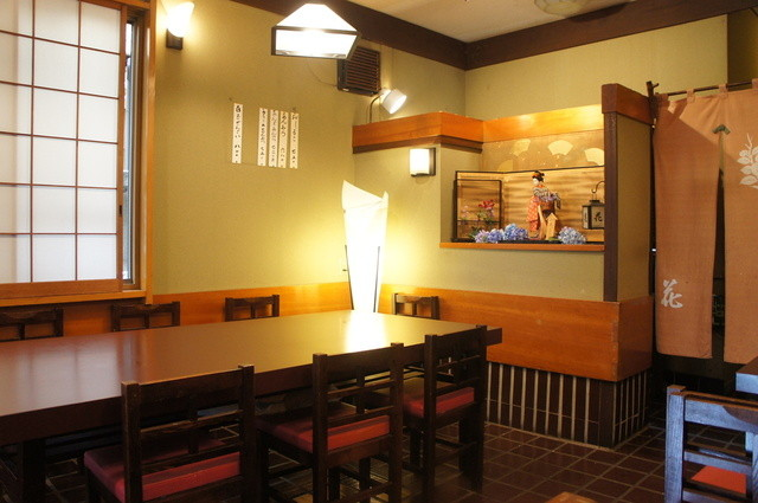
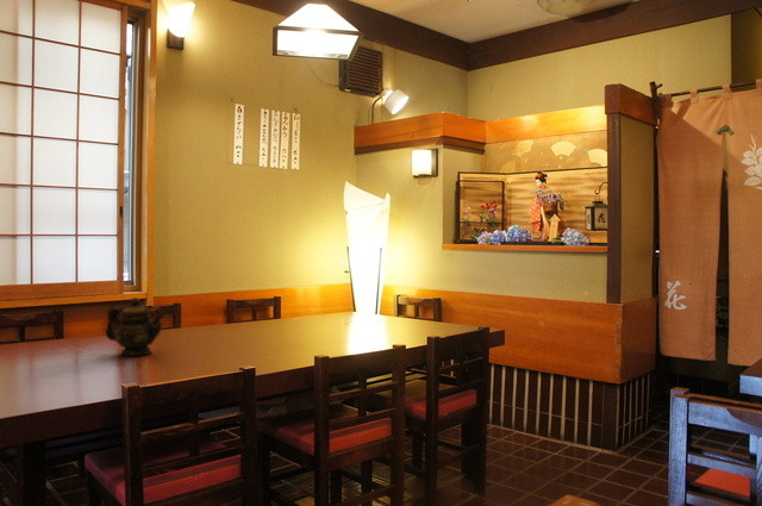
+ teapot (135, 325)
